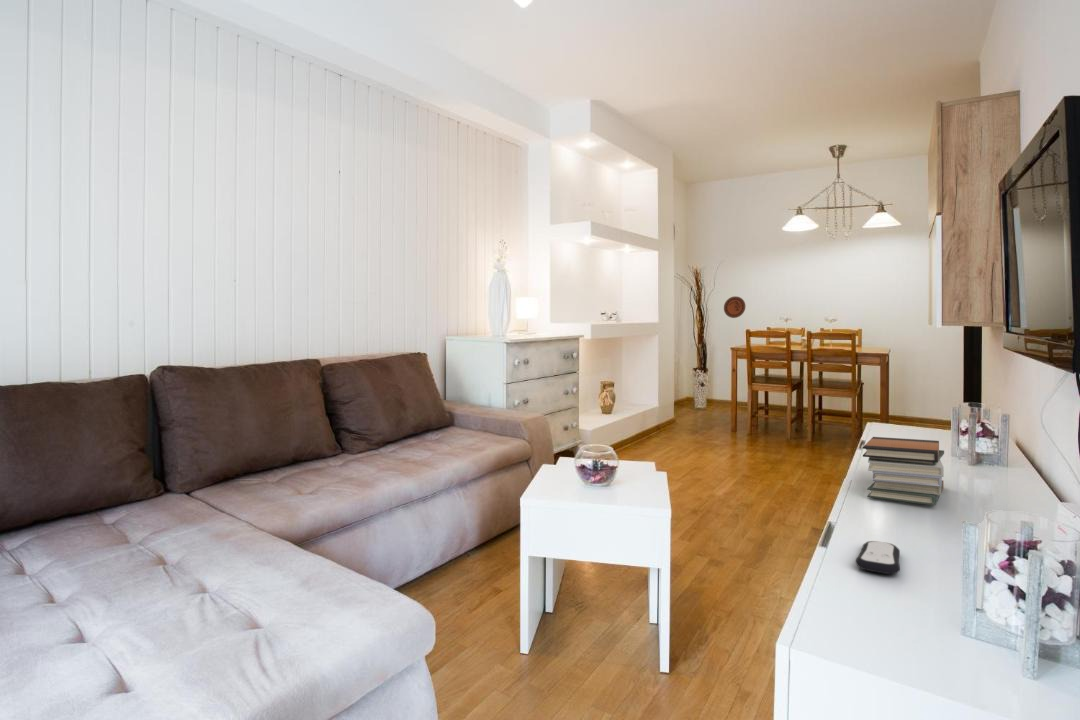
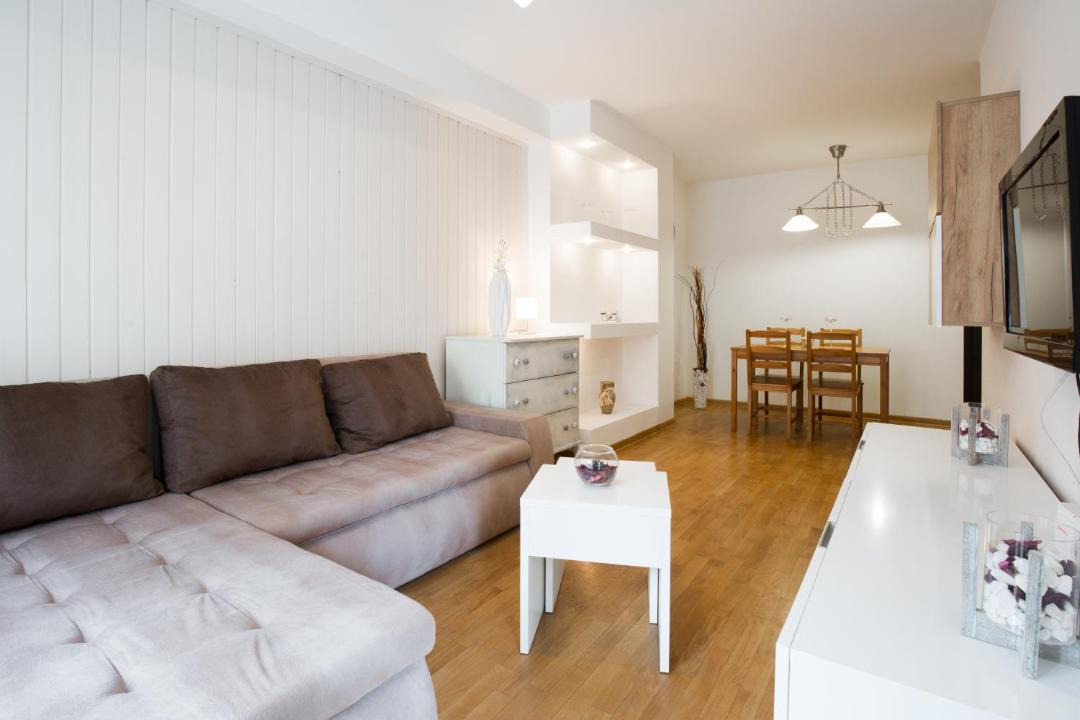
- book stack (904, 468)
- decorative plate (734, 307)
- remote control (879, 555)
